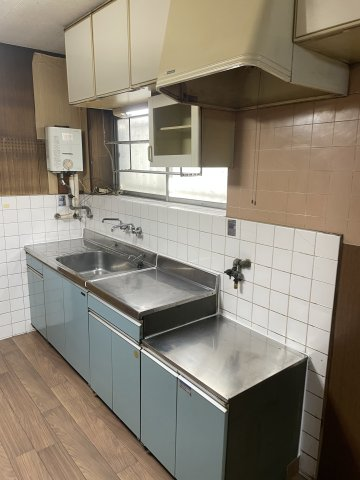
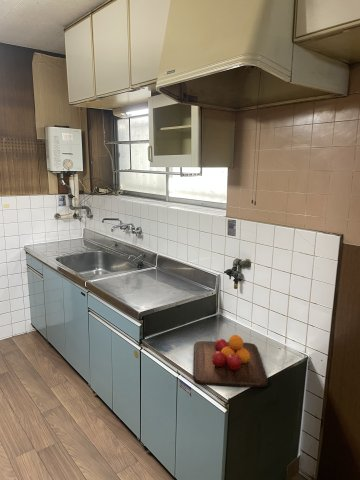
+ chopping board (228, 350)
